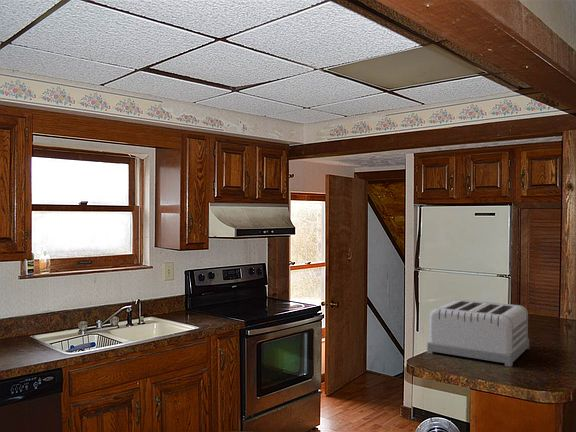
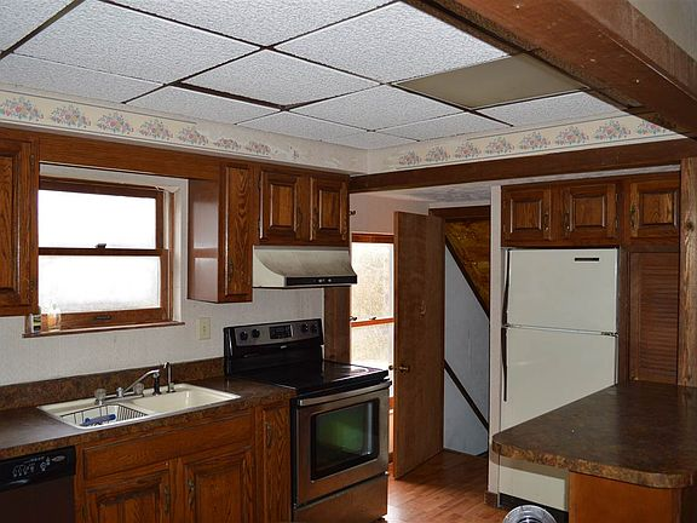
- toaster (480, 327)
